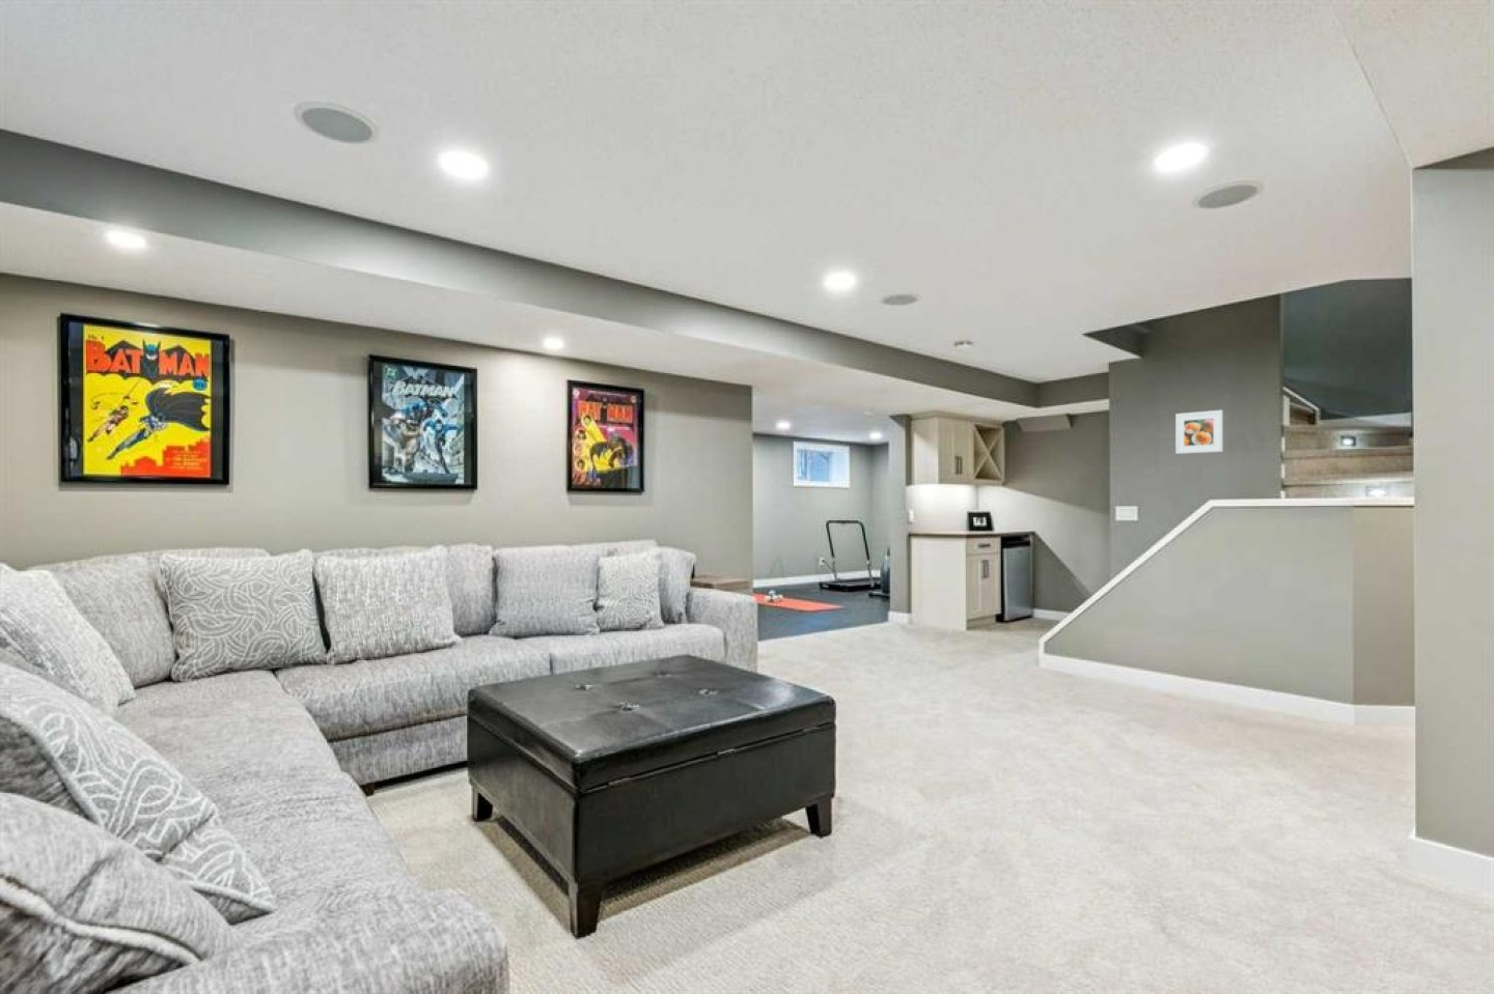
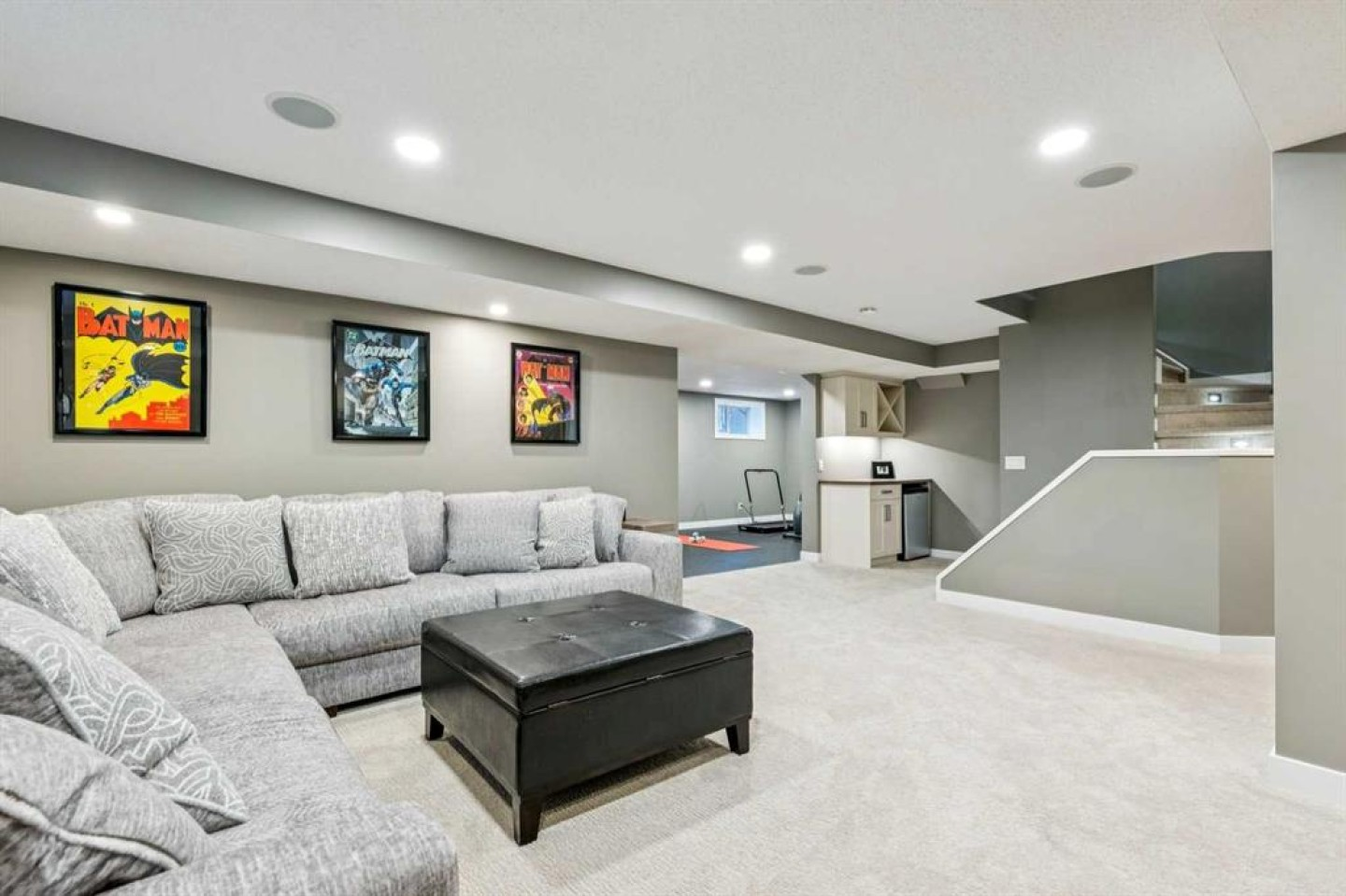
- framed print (1199, 433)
